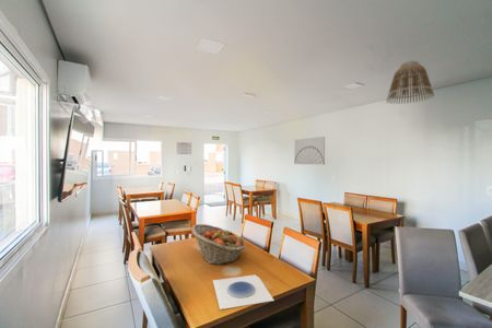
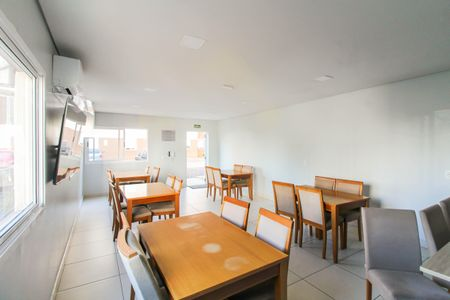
- fruit basket (218, 241)
- plate (241, 288)
- wall art (308, 151)
- lamp shade (408, 80)
